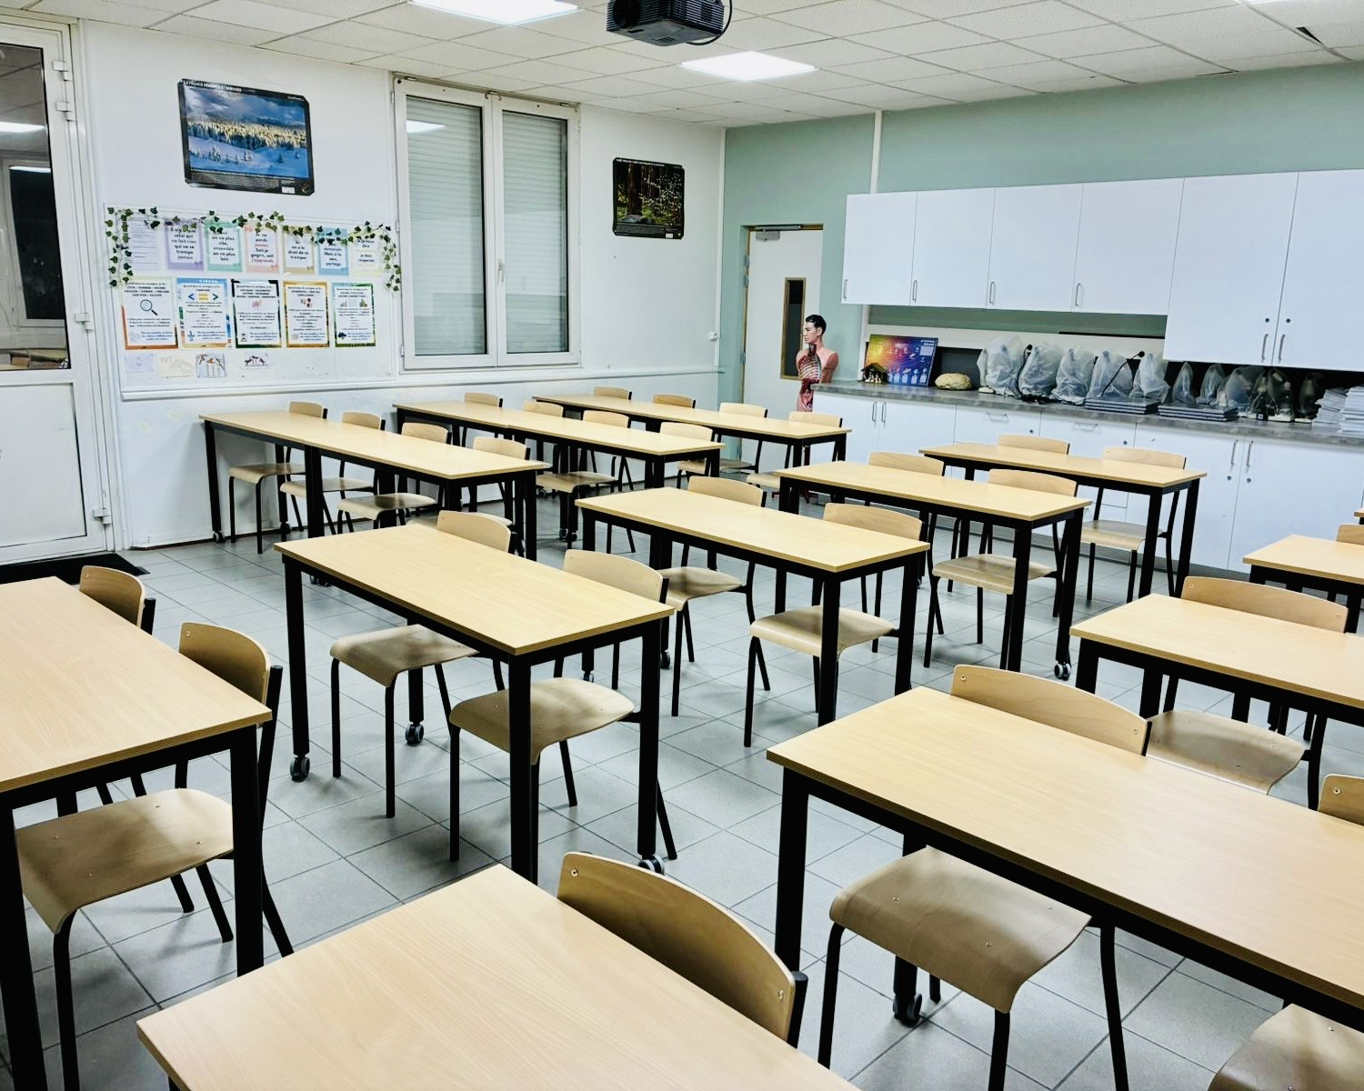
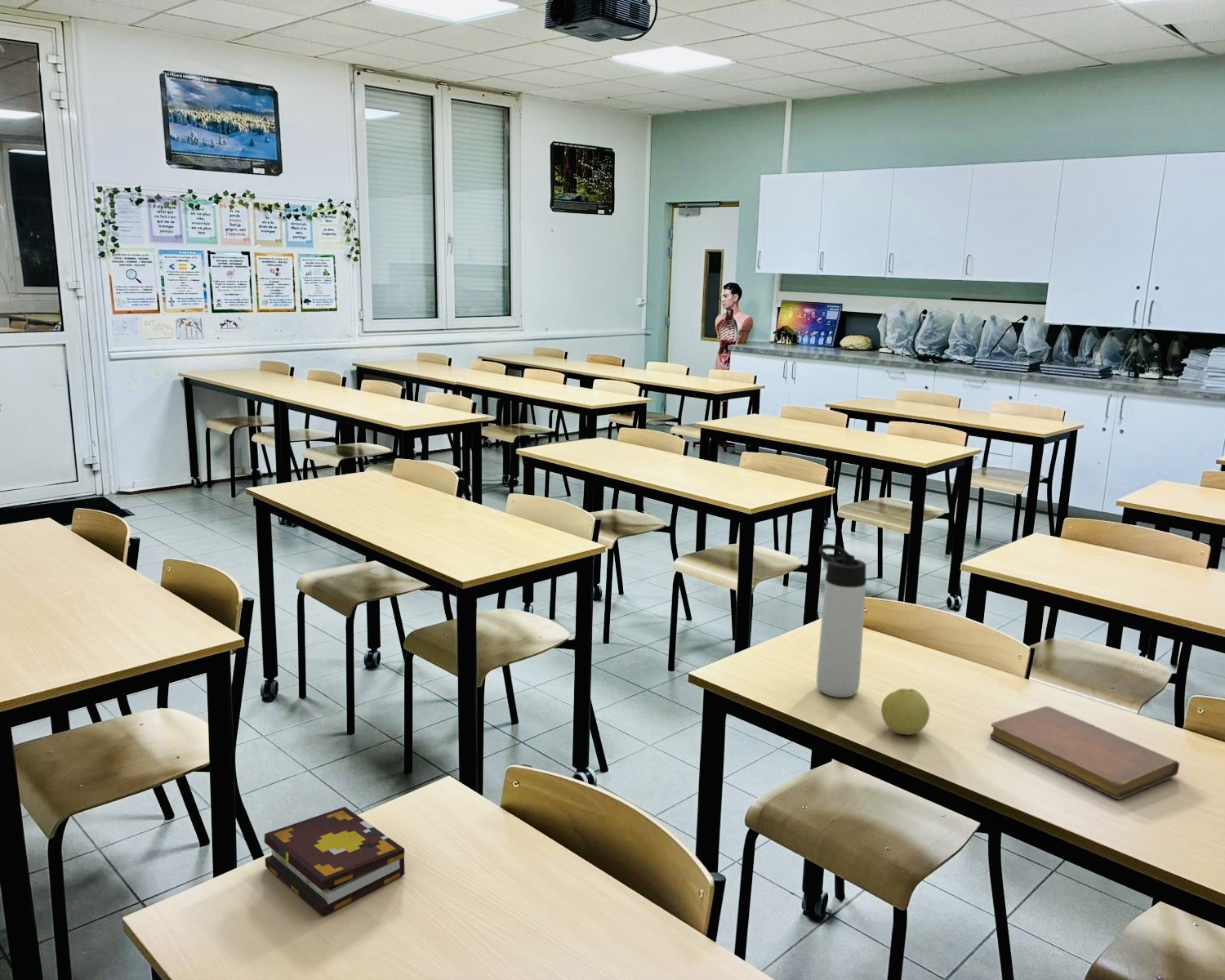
+ thermos bottle (836, 620)
+ book (334, 853)
+ apple (906, 710)
+ notebook (1080, 748)
